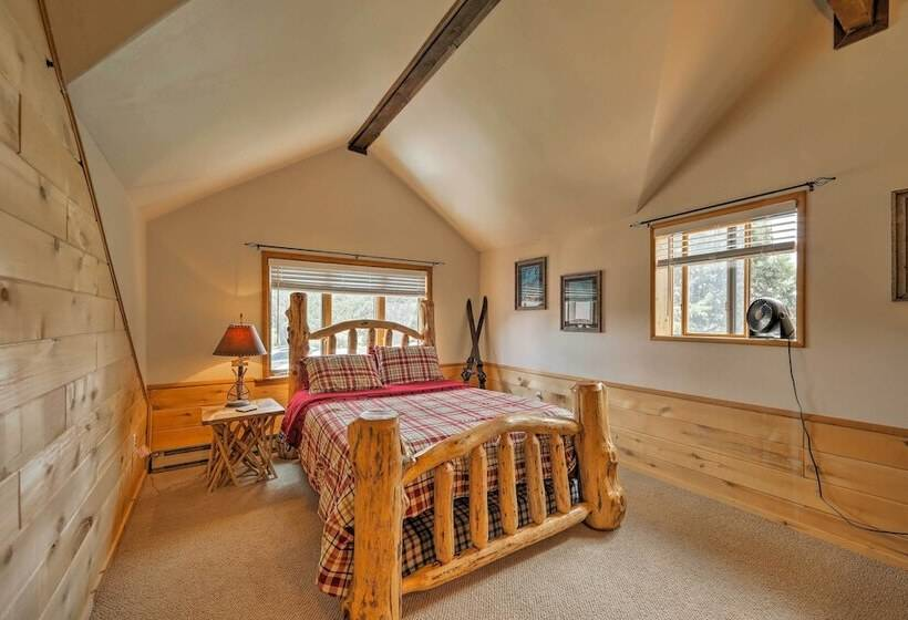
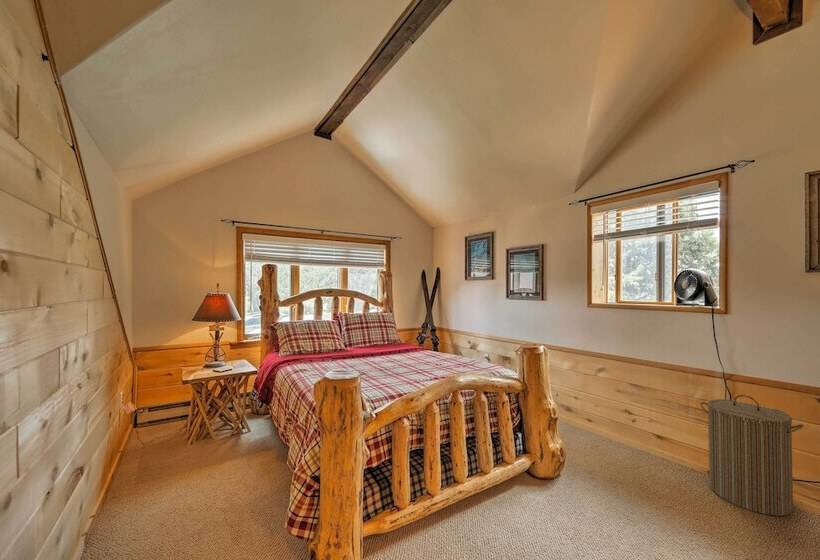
+ laundry hamper (747, 445)
